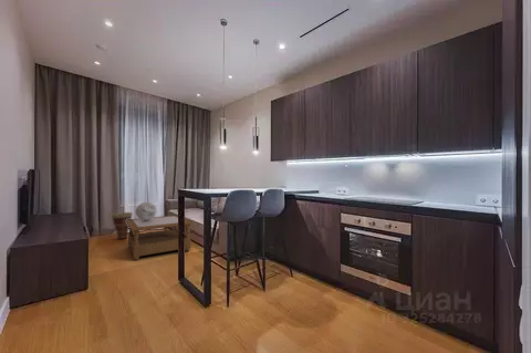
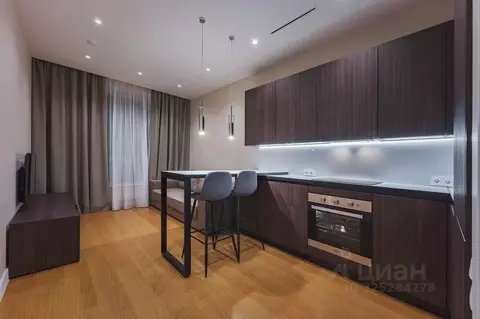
- coffee table (158, 235)
- basket (116, 225)
- decorative globe (146, 210)
